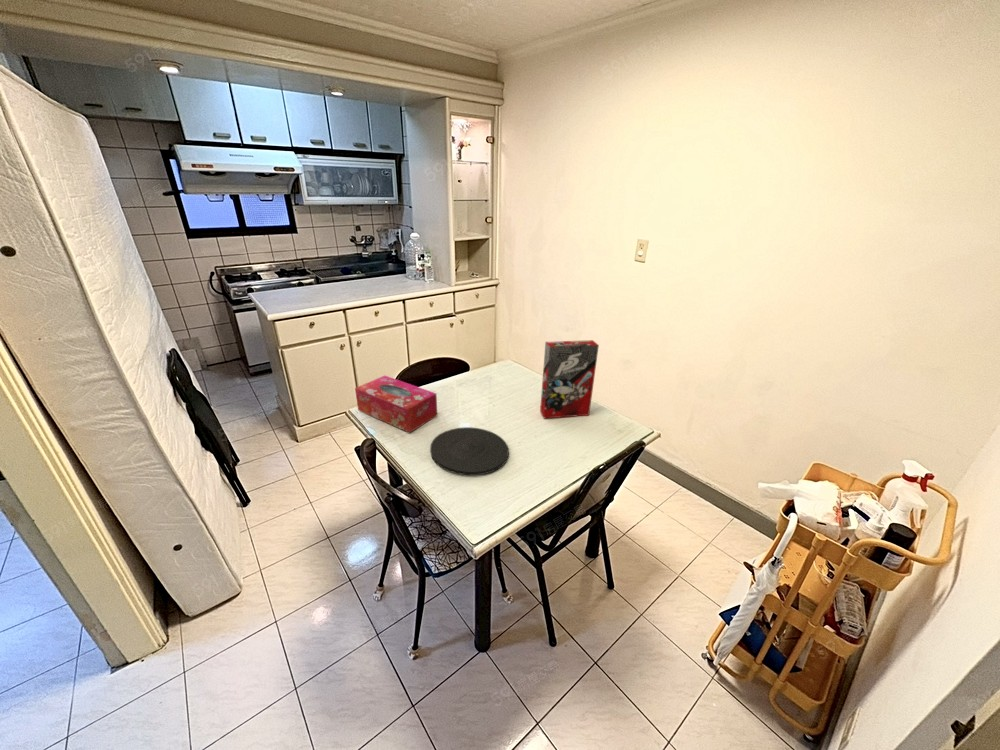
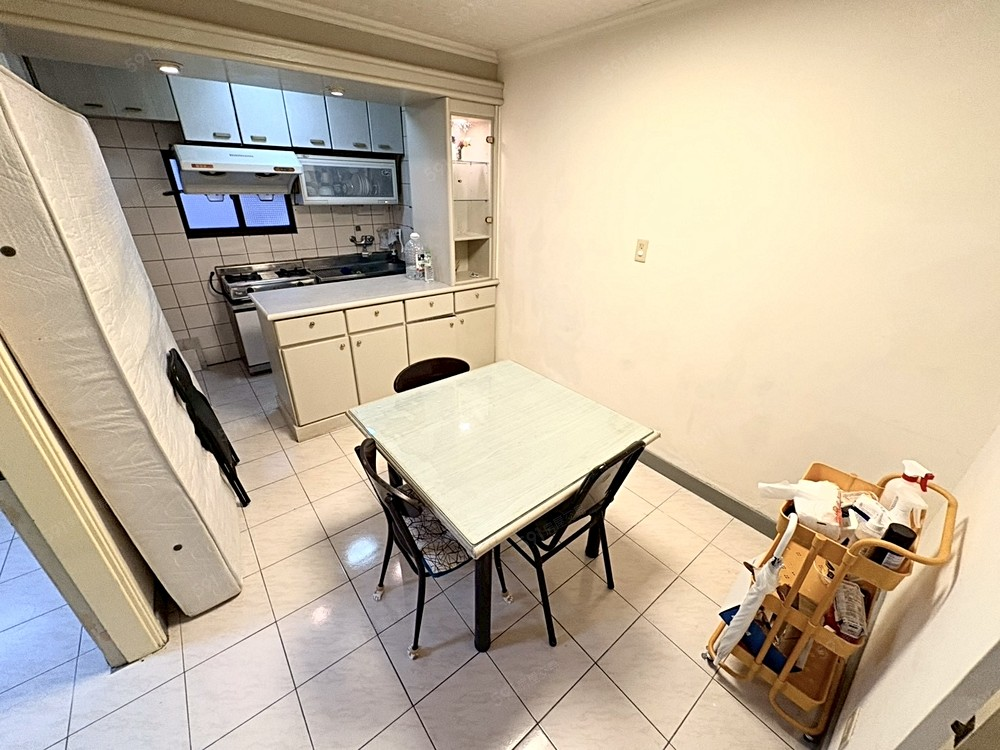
- cereal box (568, 379)
- tissue box (396, 402)
- plate (469, 447)
